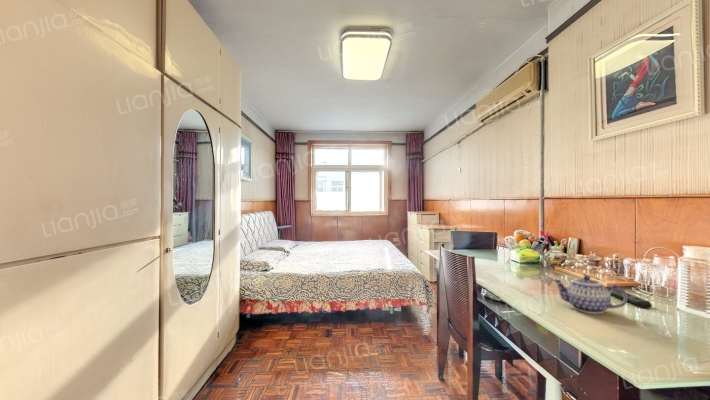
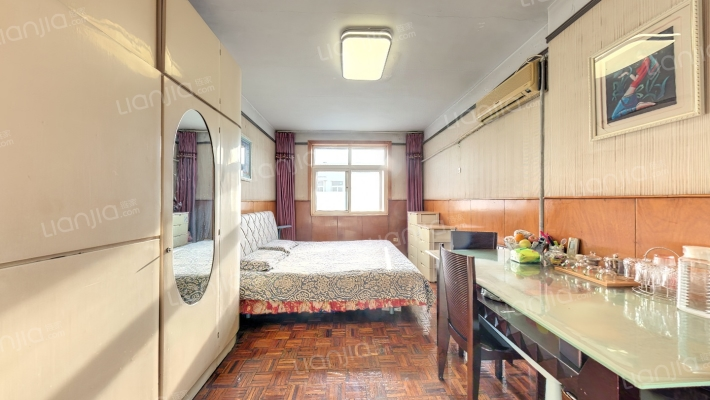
- teapot (587, 292)
- remote control (622, 295)
